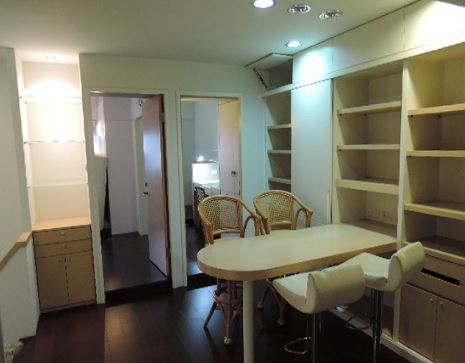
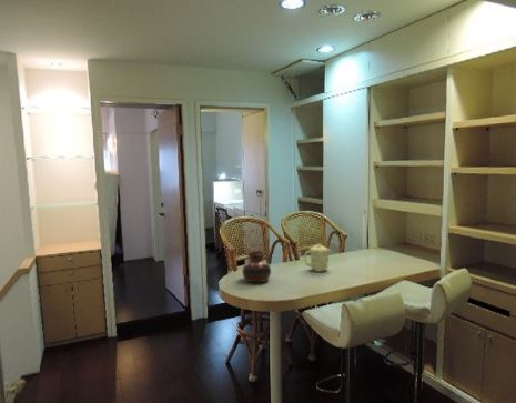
+ mug (317, 256)
+ vase (256, 265)
